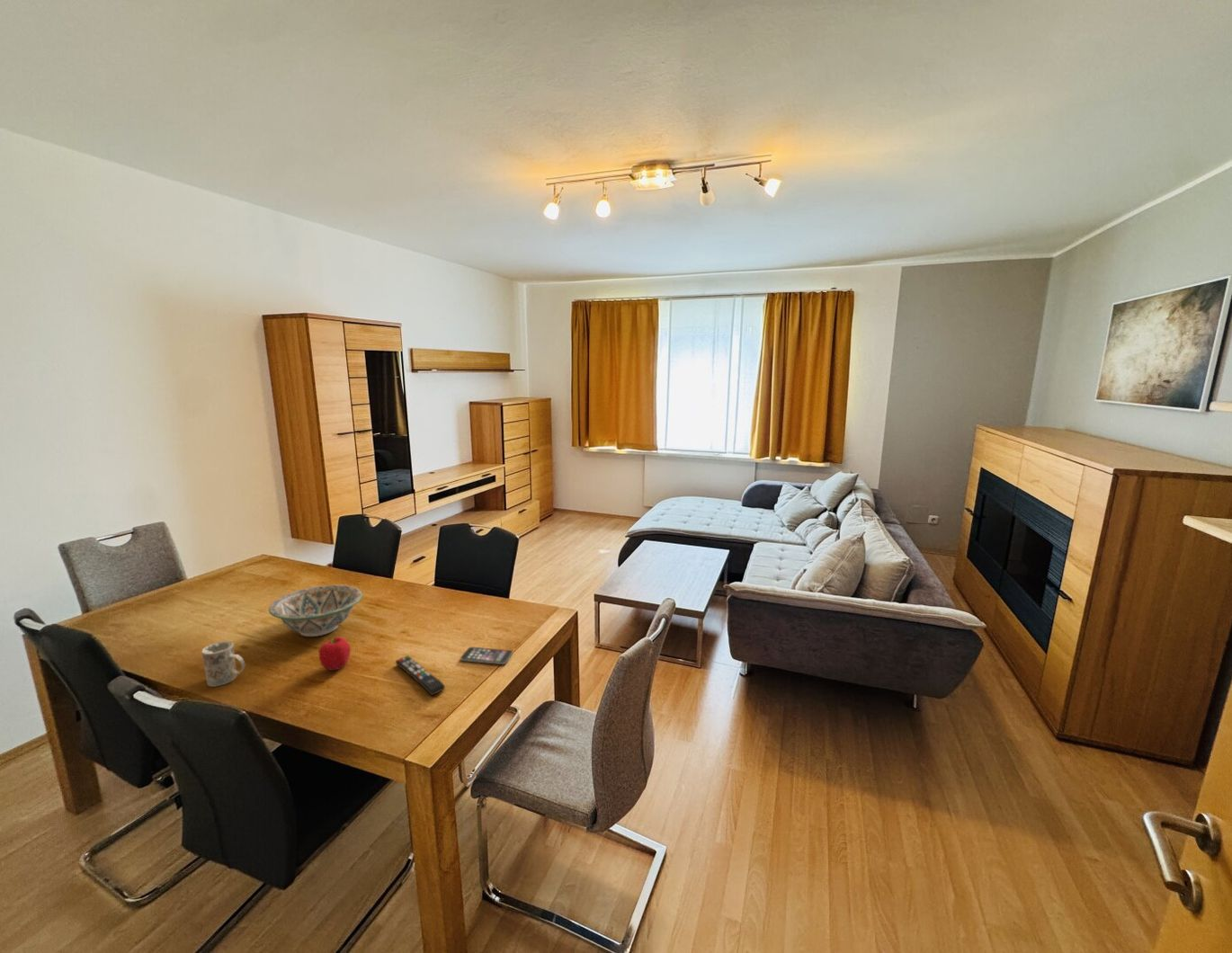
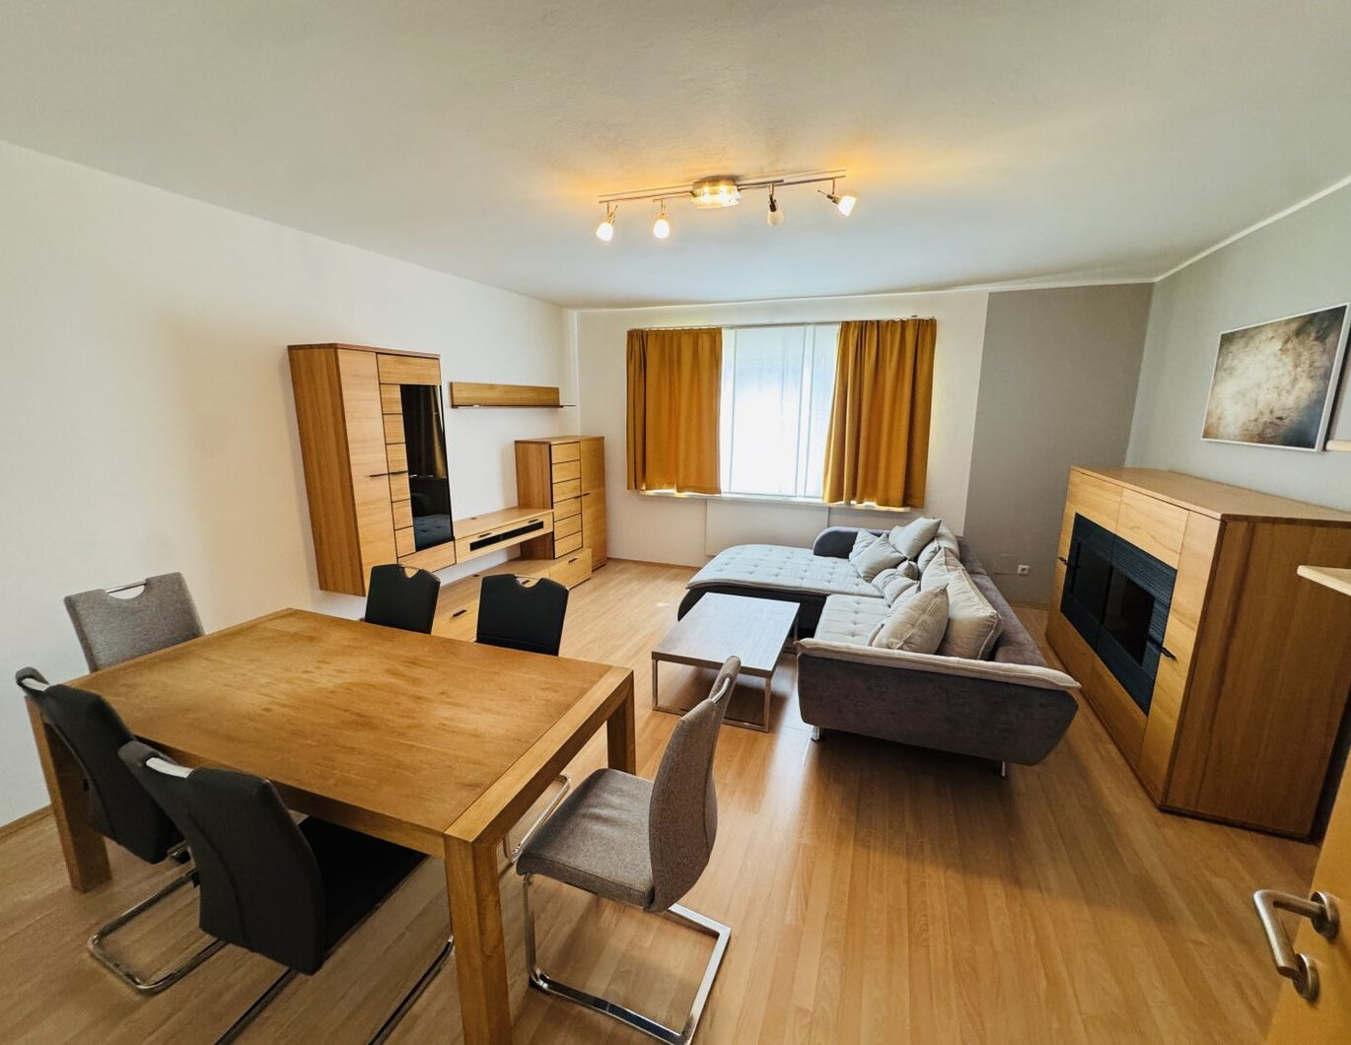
- decorative bowl (318, 614)
- mug (223, 664)
- fruit (335, 652)
- remote control (419, 673)
- smartphone (487, 655)
